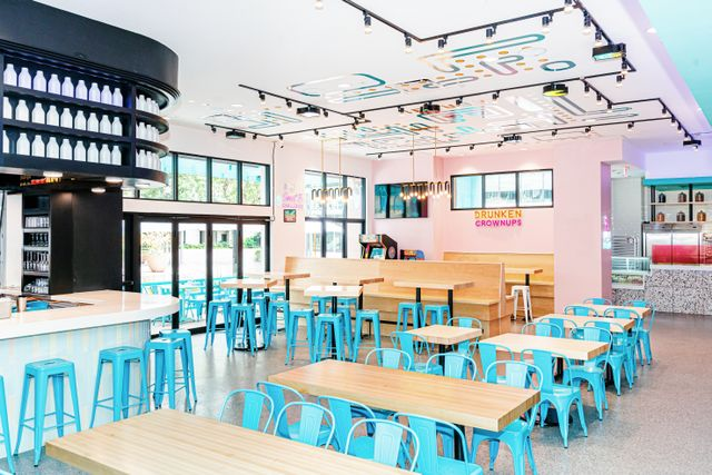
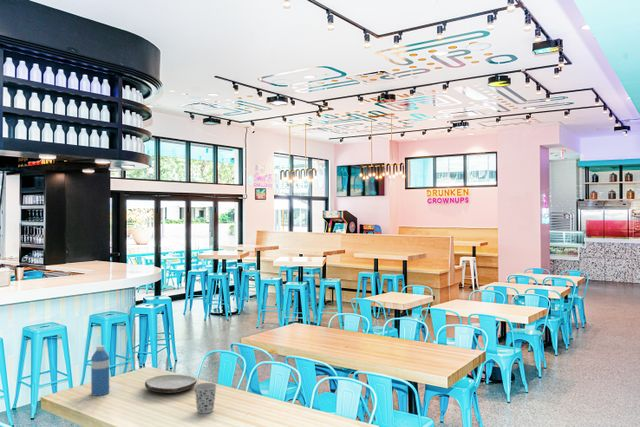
+ cup (205, 398)
+ water bottle (100, 369)
+ plate (171, 383)
